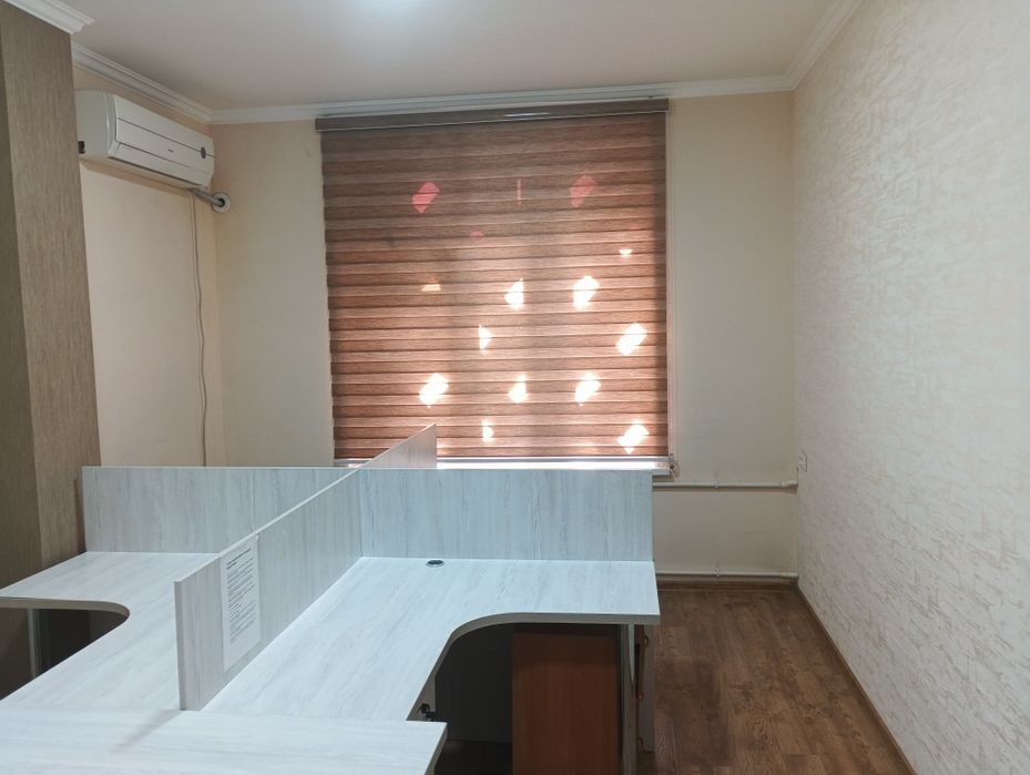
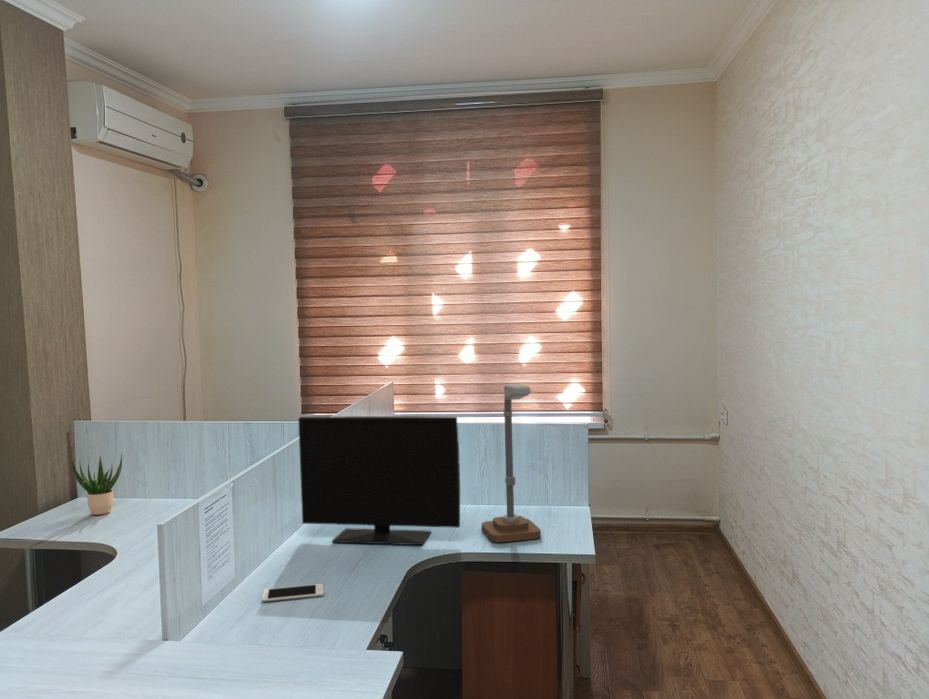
+ monitor (380, 477)
+ desk lamp (512, 460)
+ potted plant (97, 480)
+ cell phone (293, 592)
